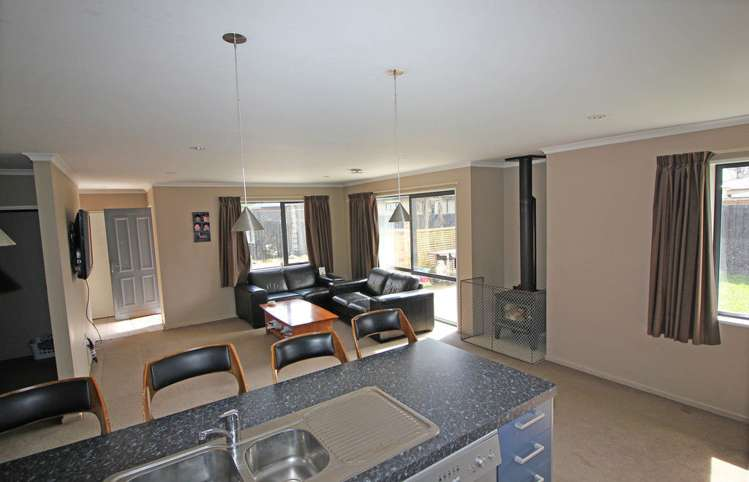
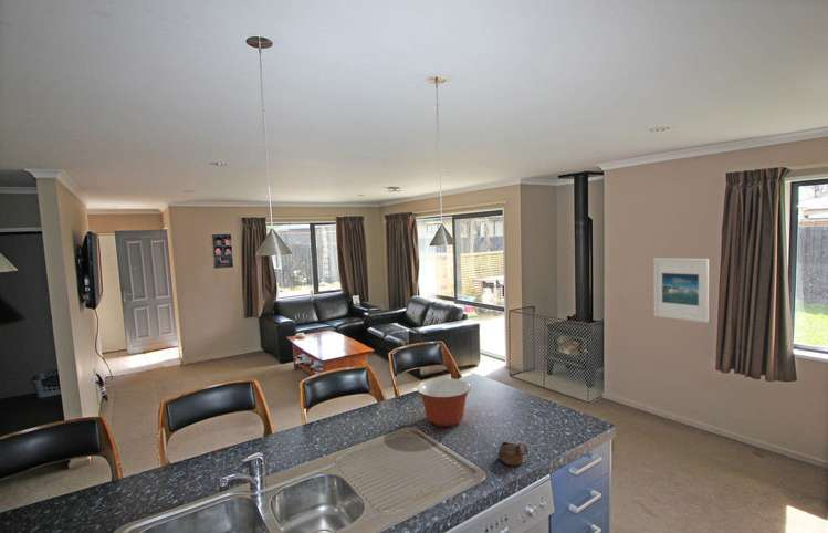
+ mixing bowl (443, 404)
+ cup (512, 451)
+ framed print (680, 289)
